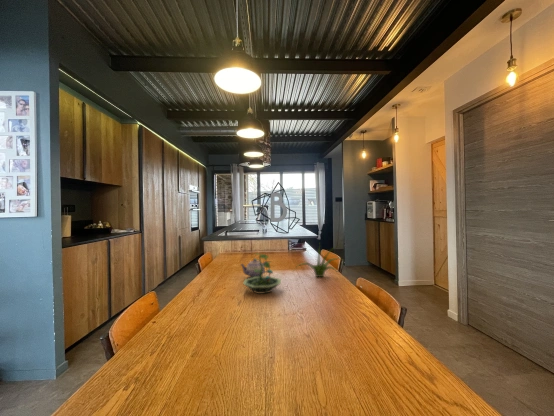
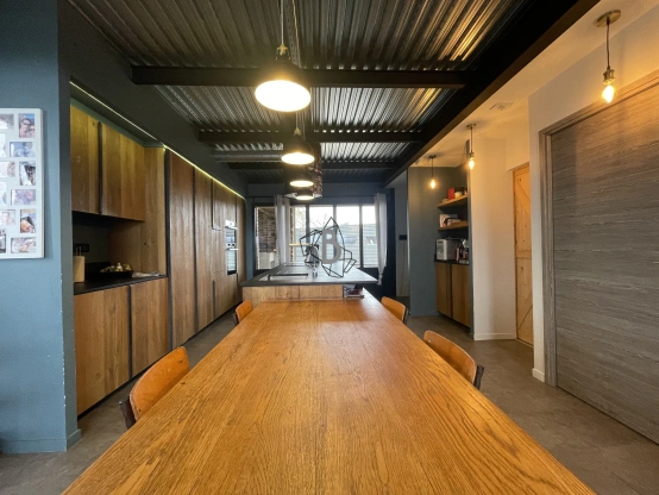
- terrarium (260, 260)
- plant (324, 259)
- teapot (255, 267)
